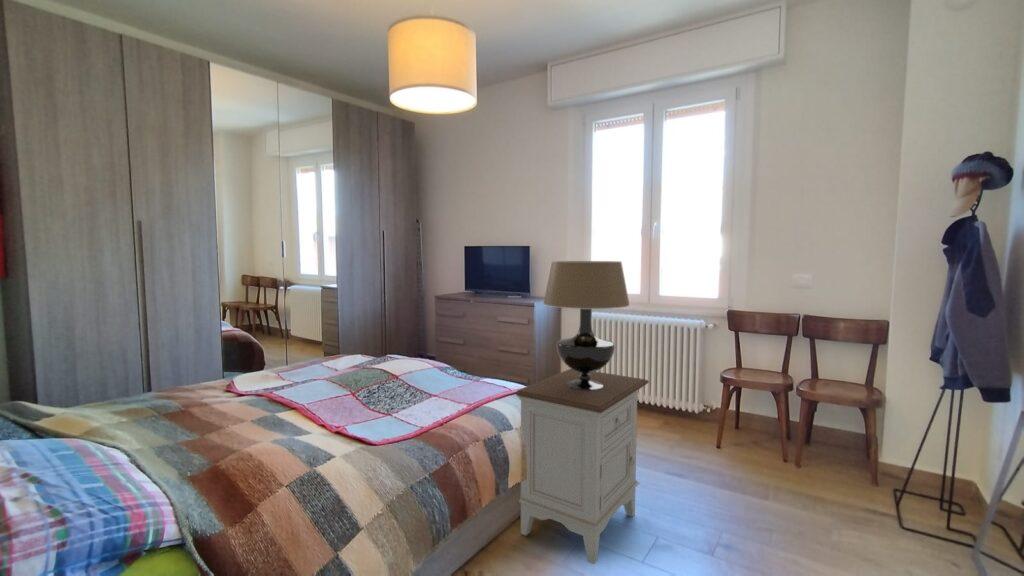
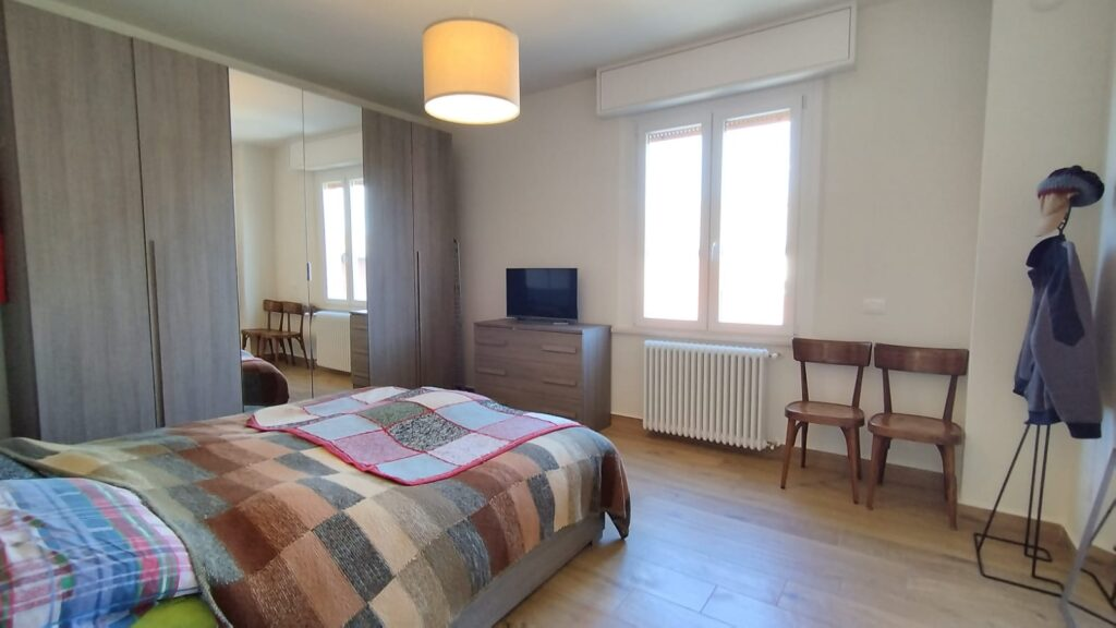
- table lamp (585, 323)
- nightstand (584, 455)
